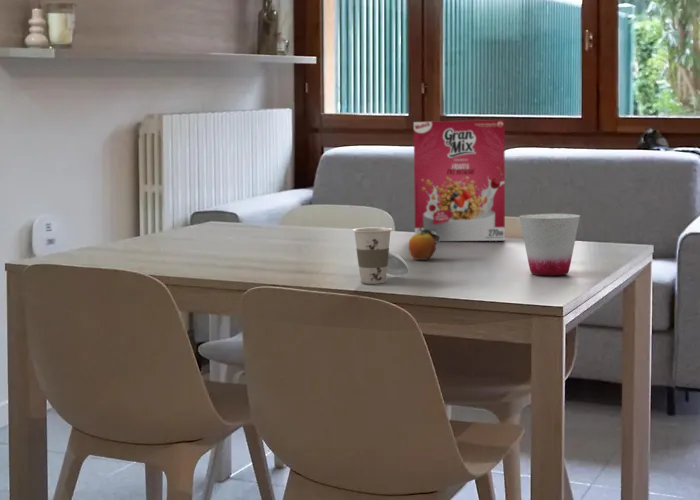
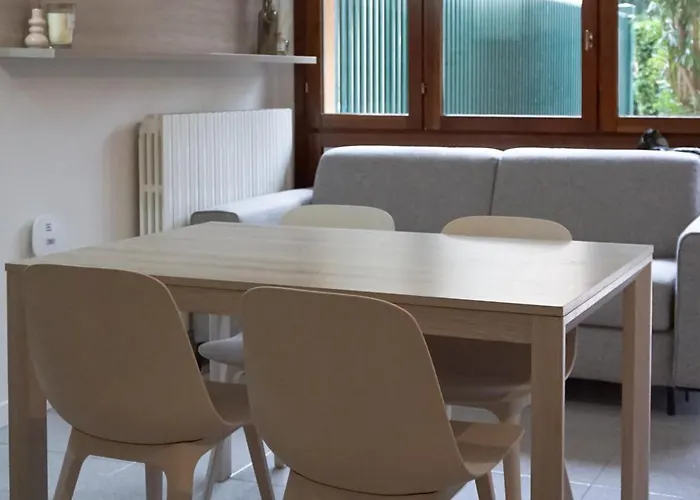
- fruit (427, 240)
- cereal box (459, 180)
- cup (380, 254)
- cup (549, 244)
